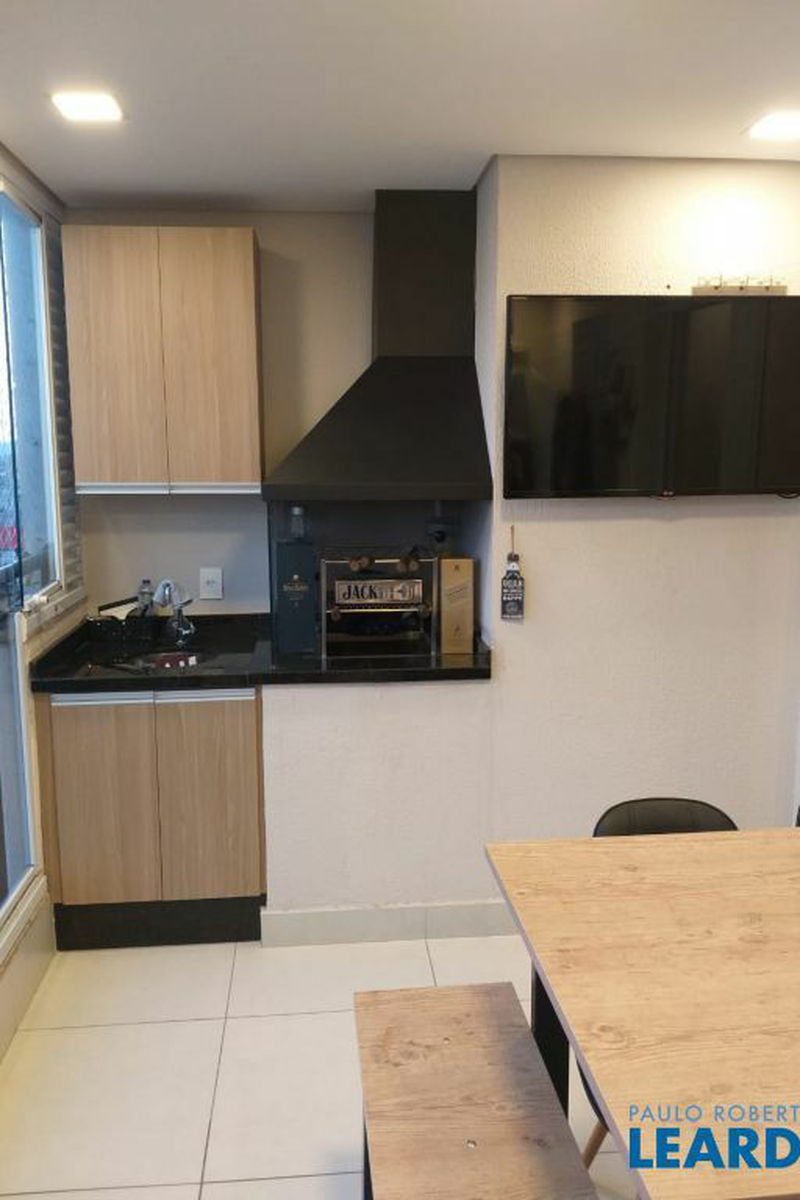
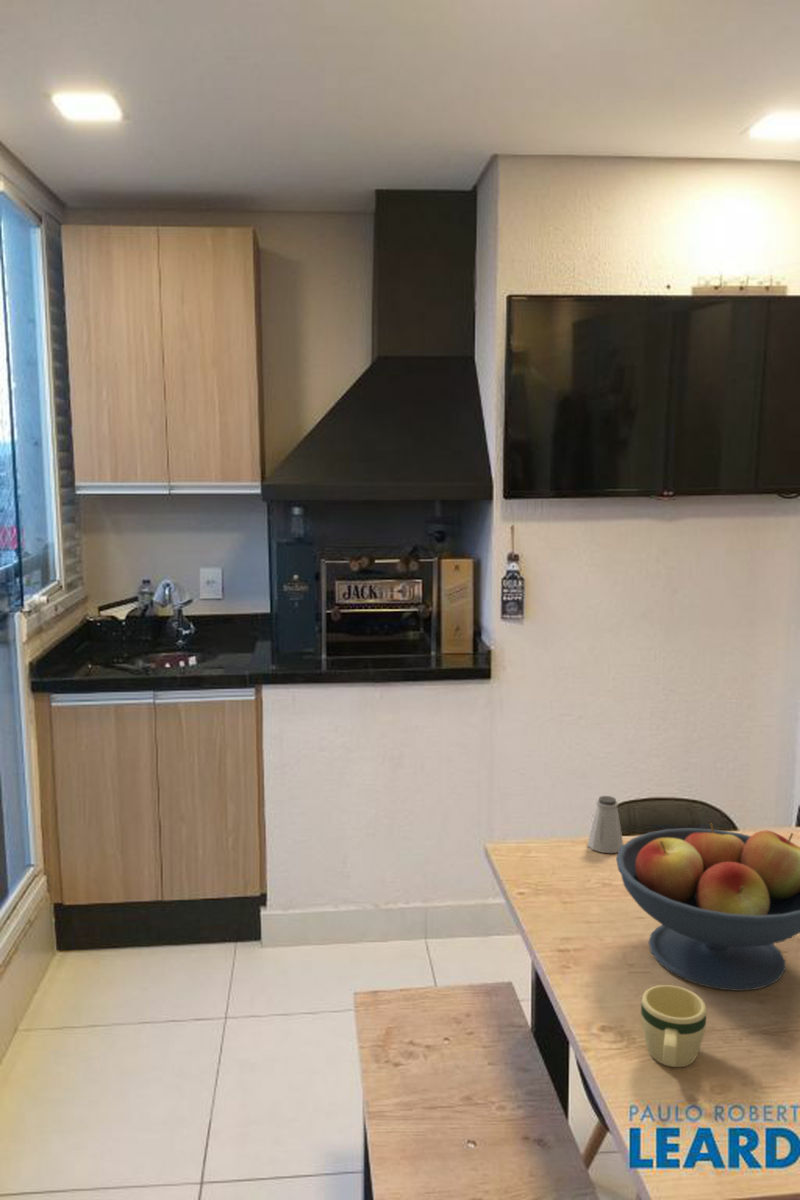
+ saltshaker (606, 822)
+ mug (671, 1035)
+ fruit bowl (718, 896)
